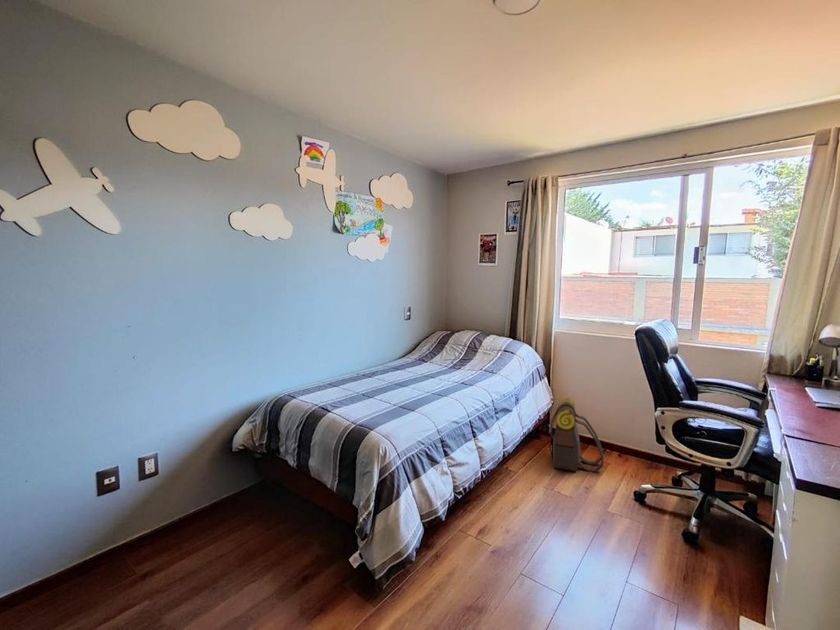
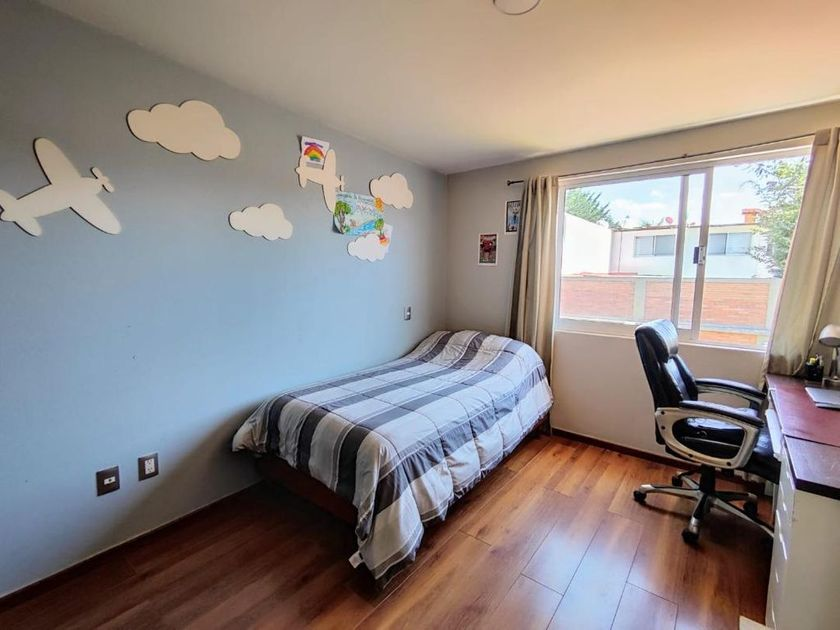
- backpack (575, 434)
